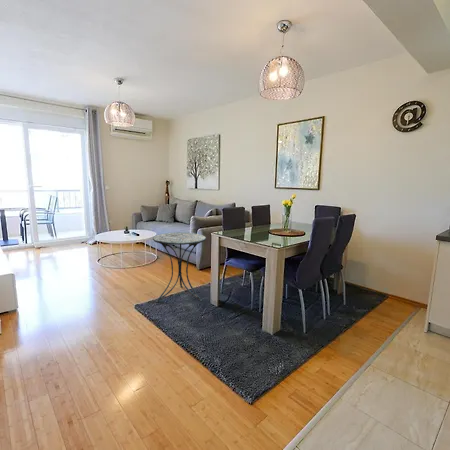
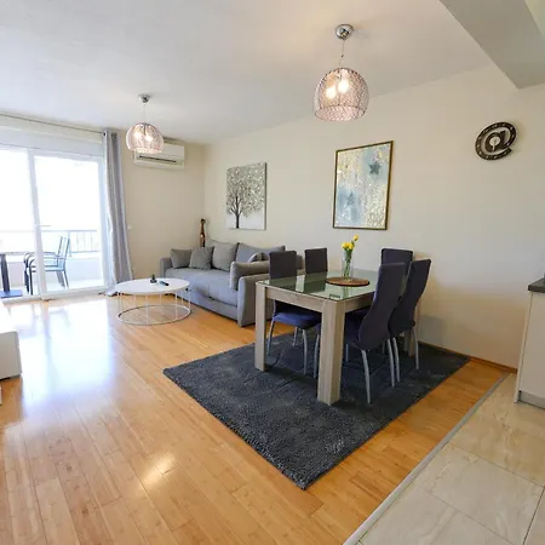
- side table (180, 266)
